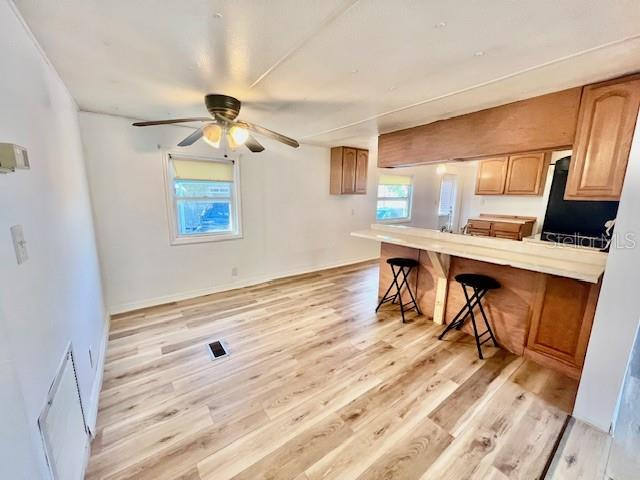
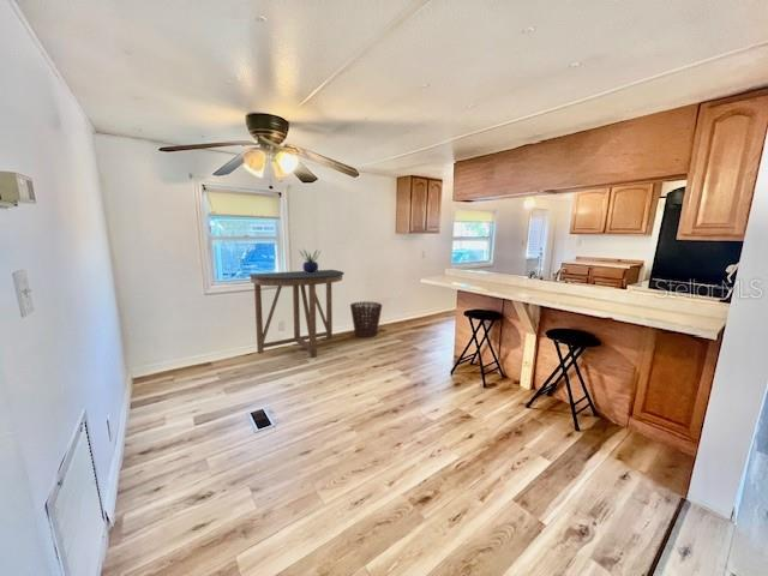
+ basket (366, 319)
+ potted plant (310, 260)
+ console table (305, 313)
